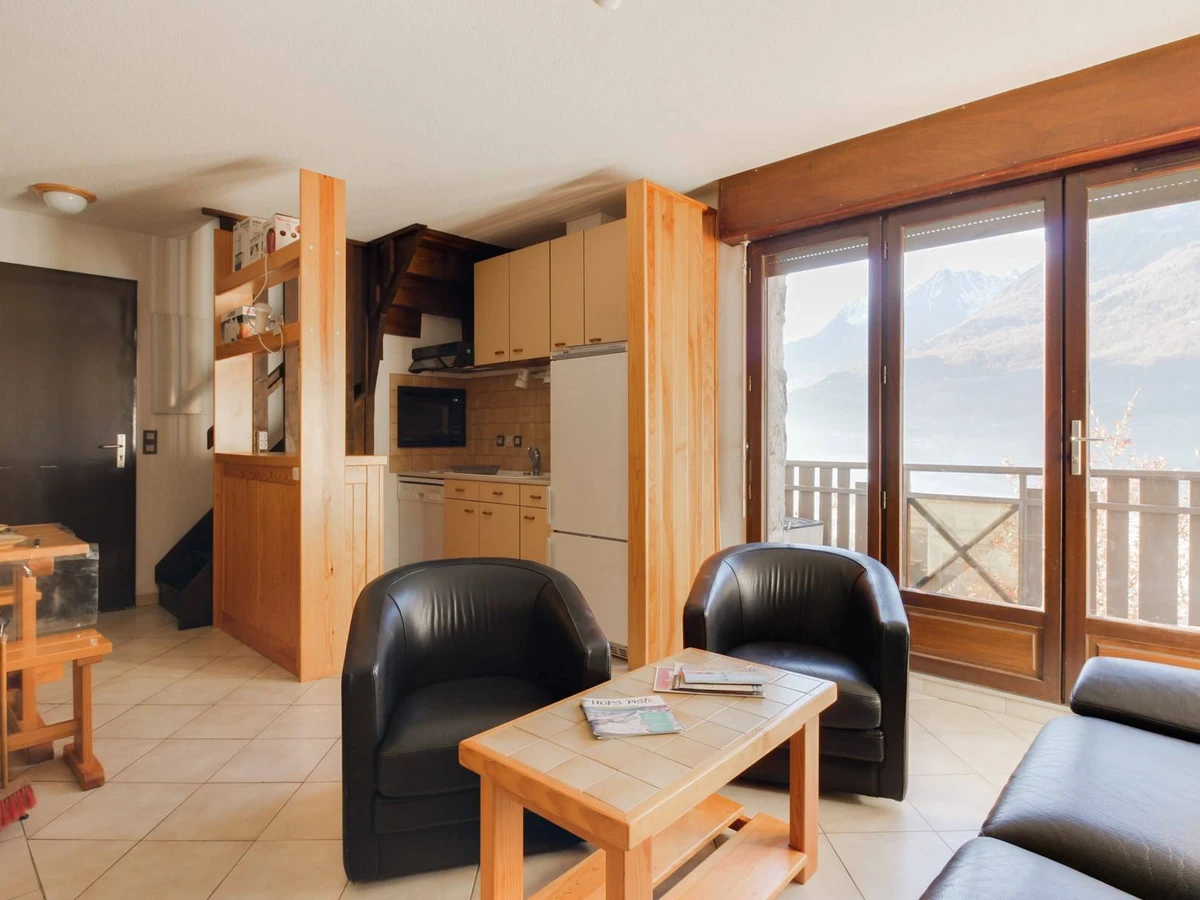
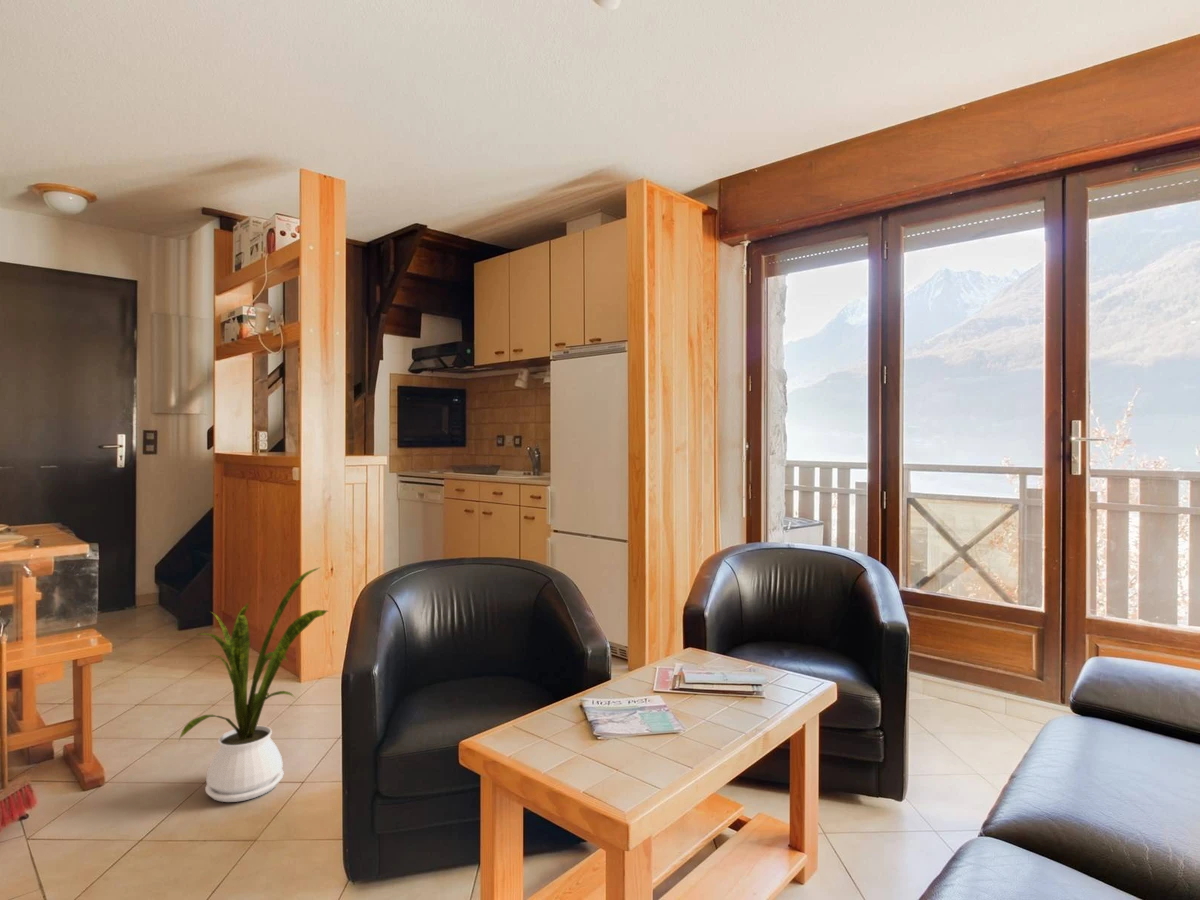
+ house plant (255, 680)
